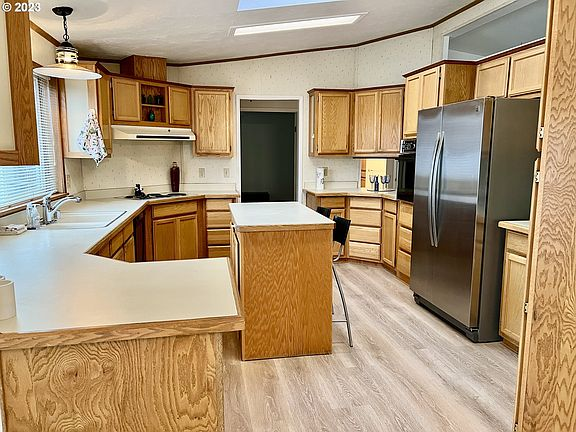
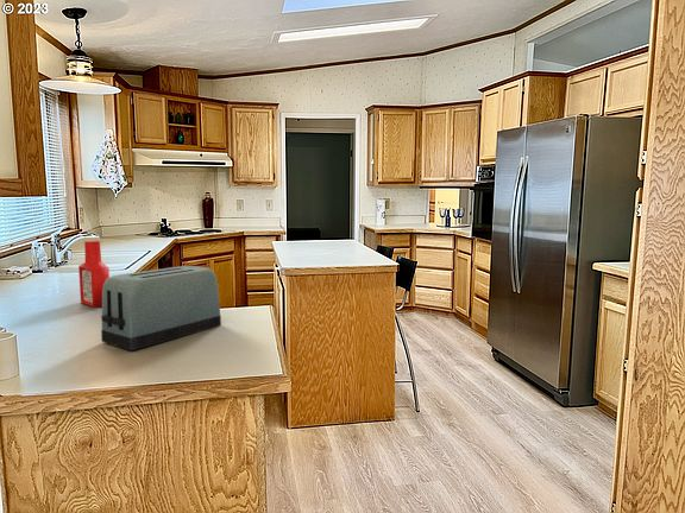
+ soap bottle (93, 270)
+ toaster (162, 303)
